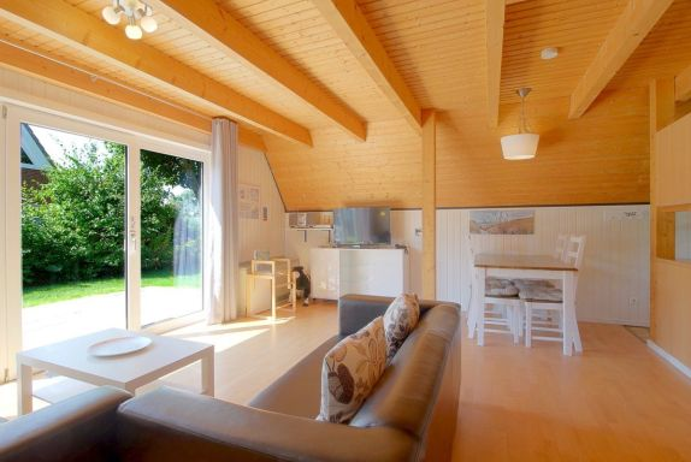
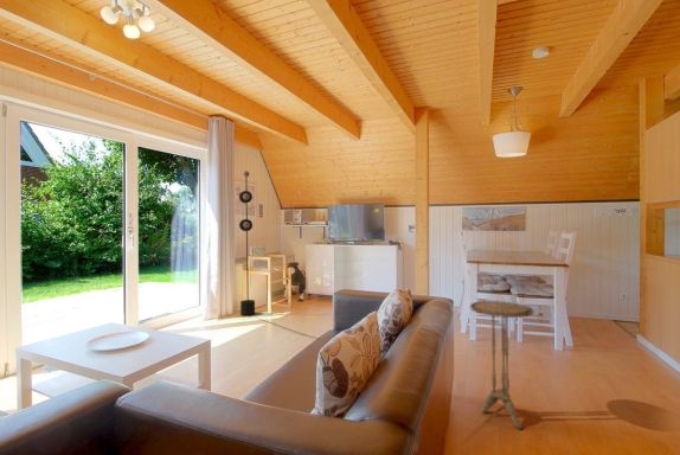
+ side table (502, 361)
+ floor lamp (251, 226)
